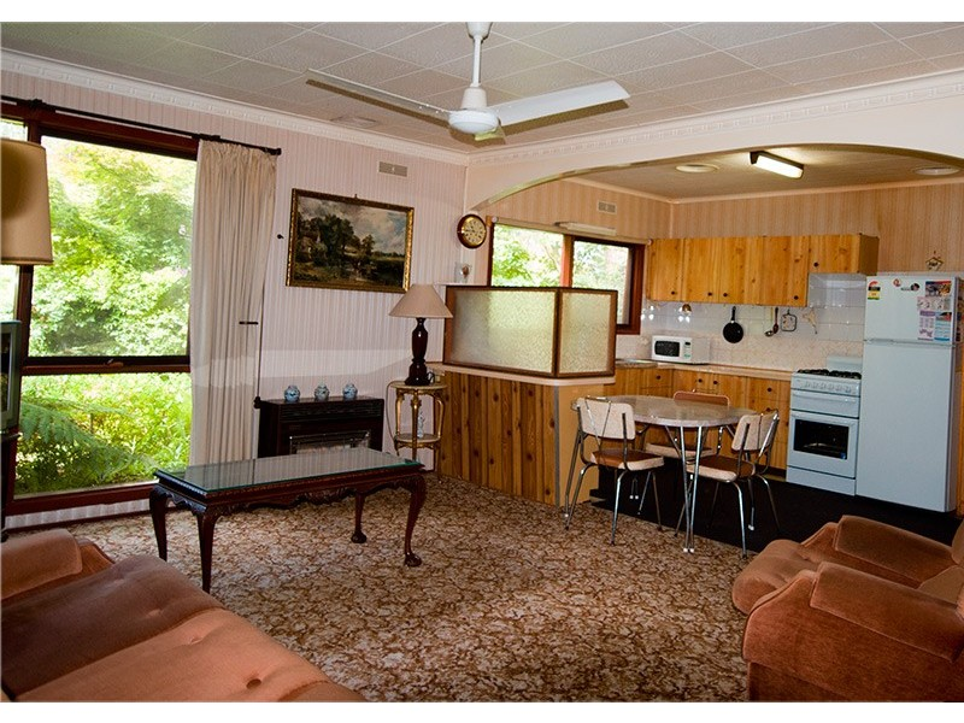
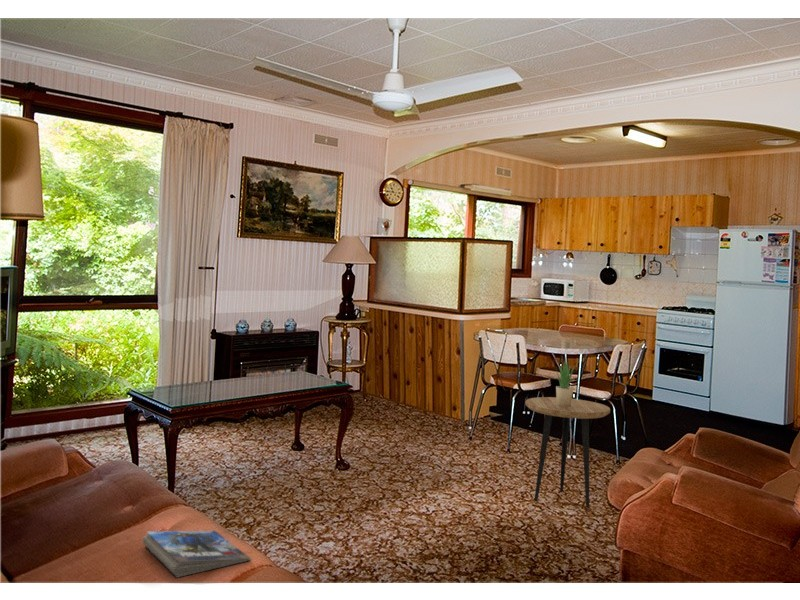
+ side table (564, 452)
+ magazine (195, 546)
+ potted plant (564, 380)
